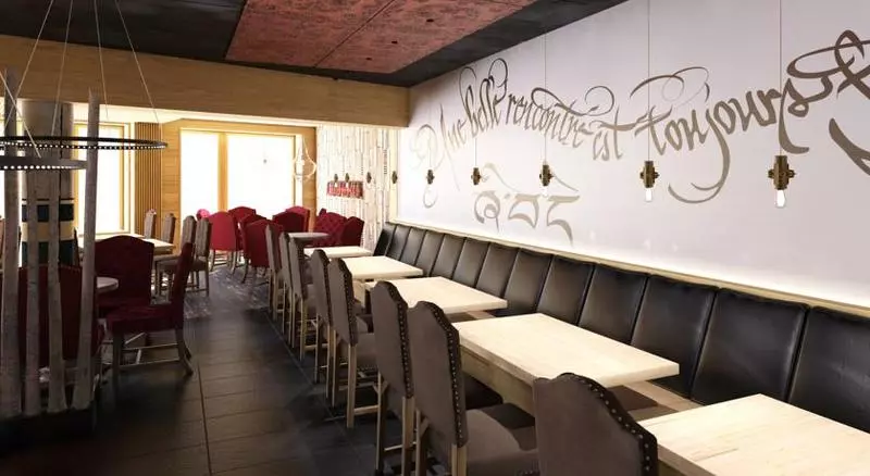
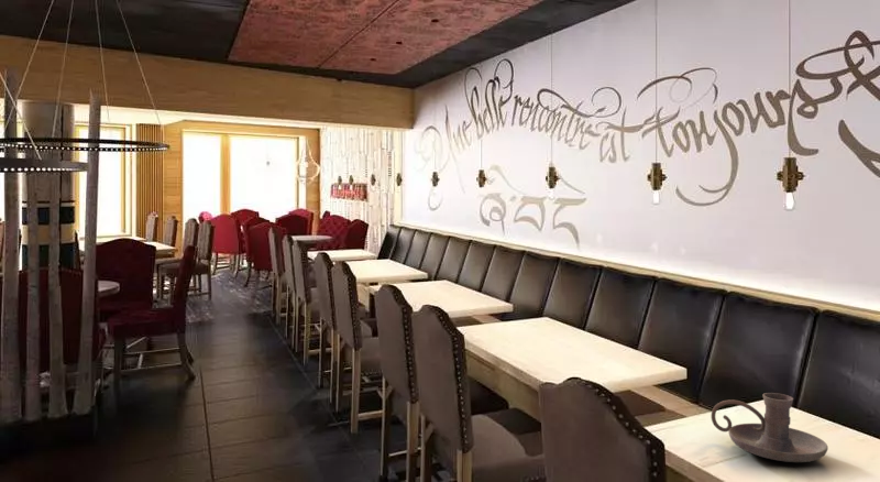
+ candle holder (766, 421)
